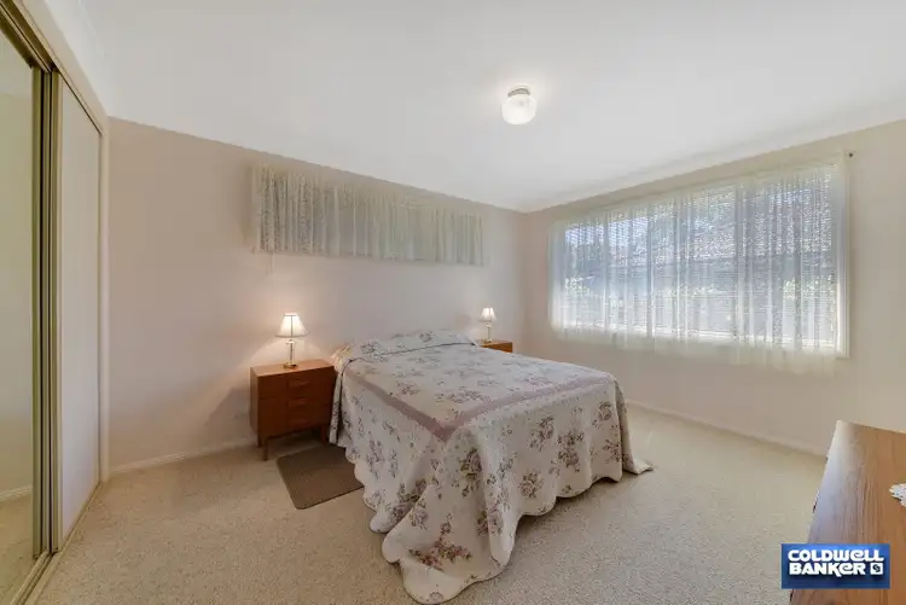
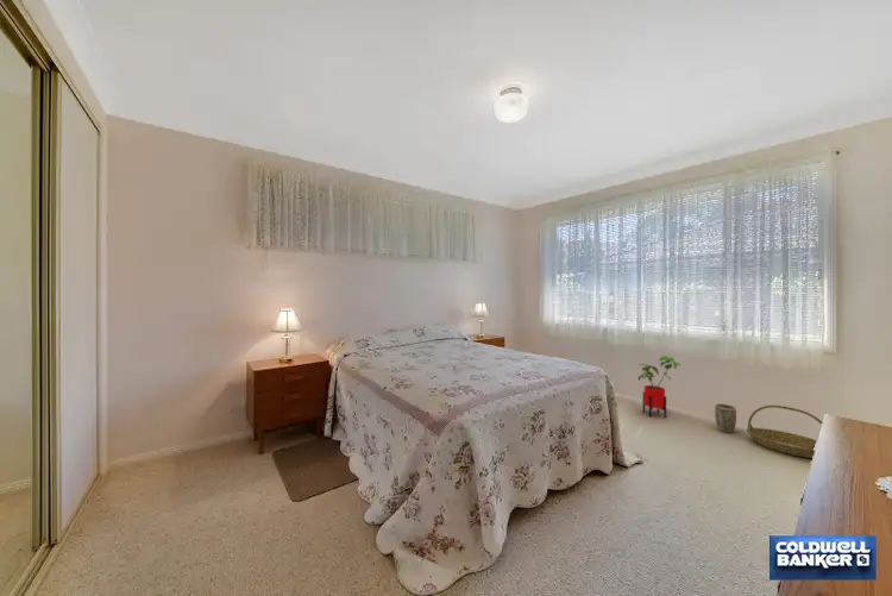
+ house plant (655, 385)
+ basket (786, 432)
+ plant pot (725, 418)
